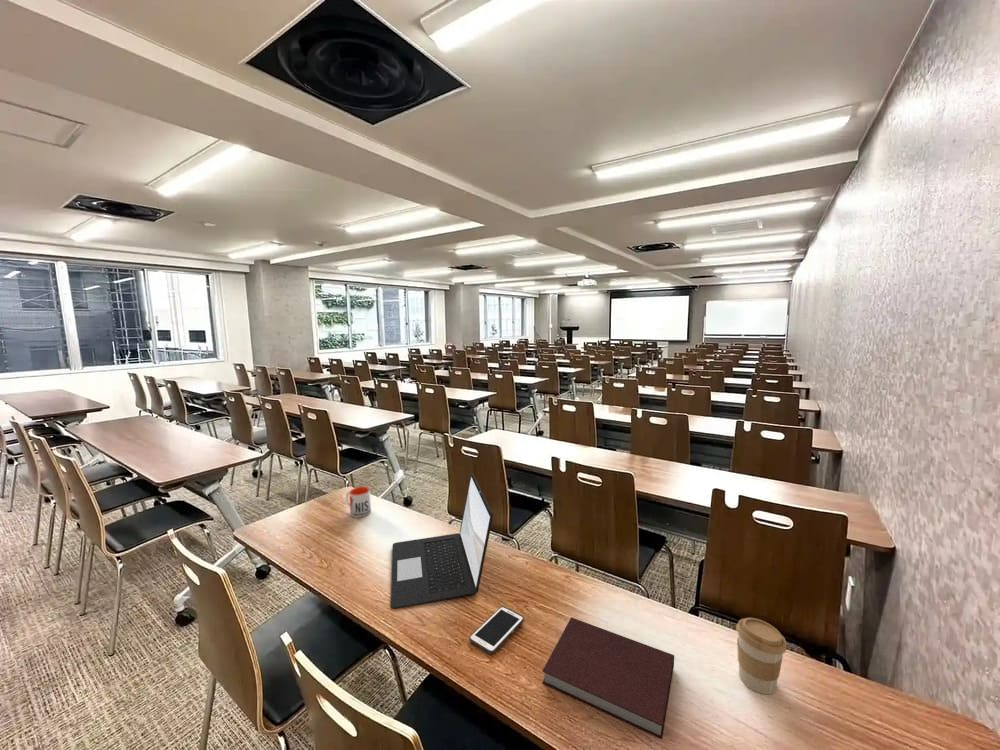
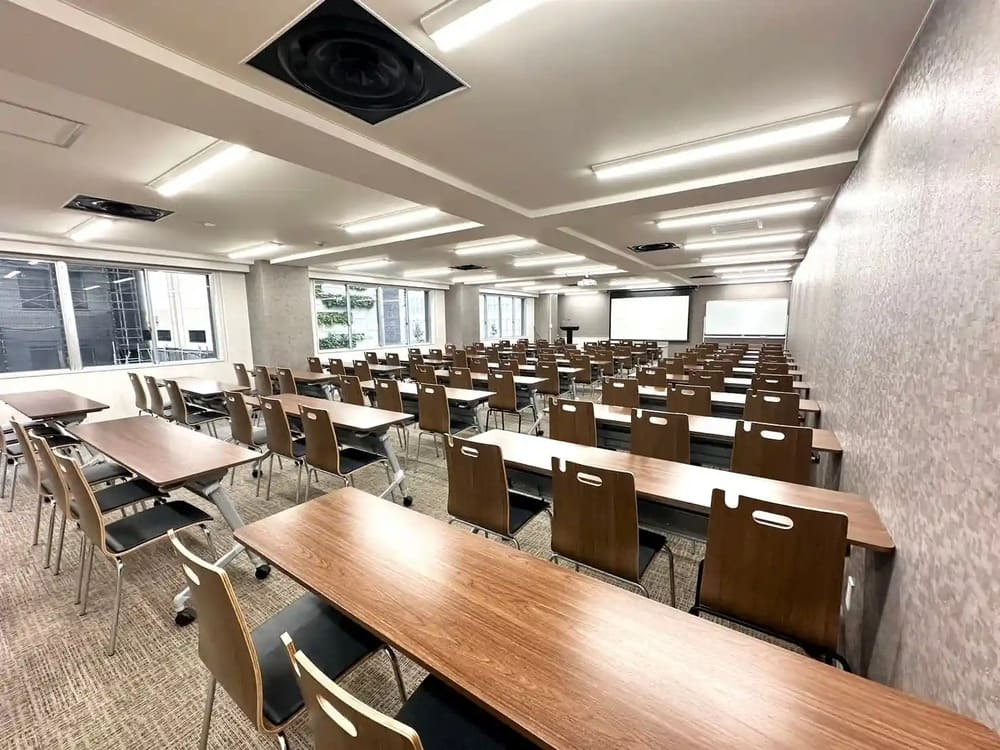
- mug (356, 501)
- notebook (609, 668)
- cell phone (497, 628)
- coffee cup (759, 653)
- laptop (437, 536)
